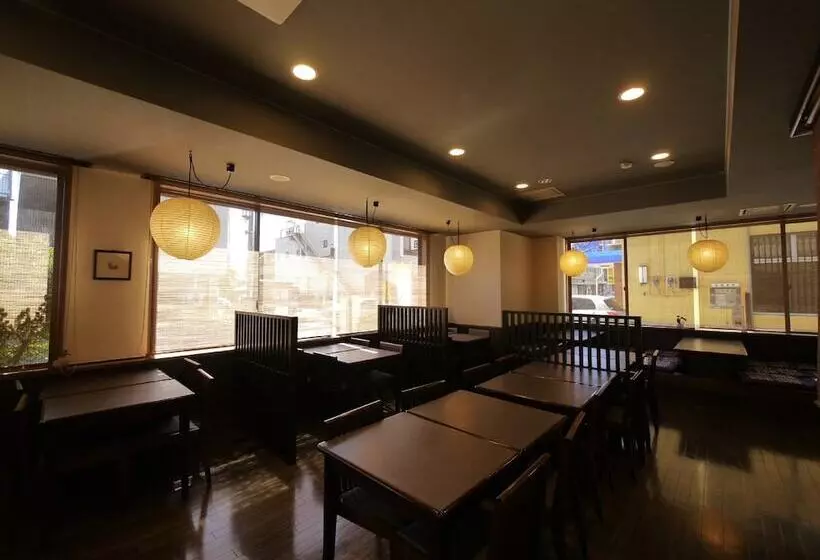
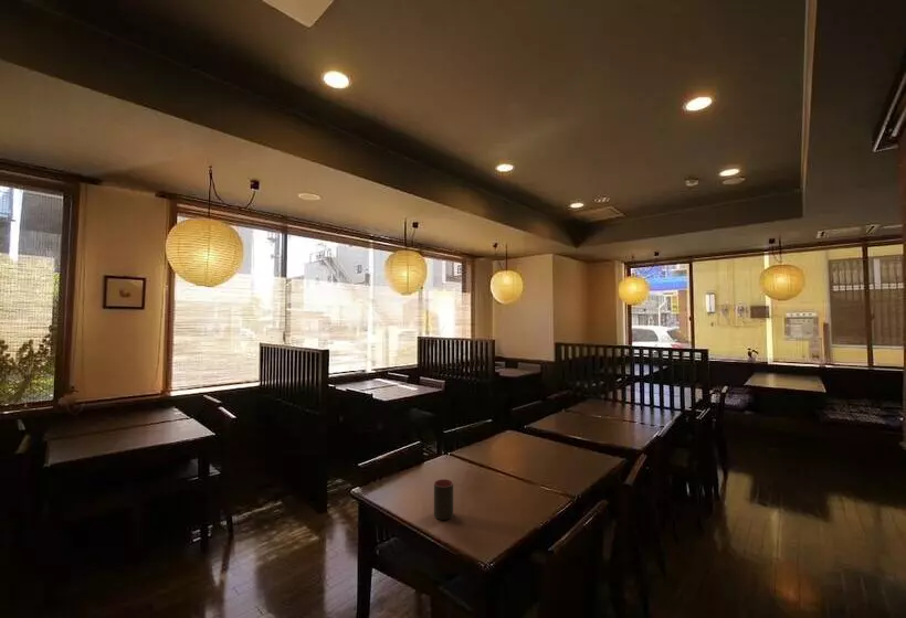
+ cup (443, 499)
